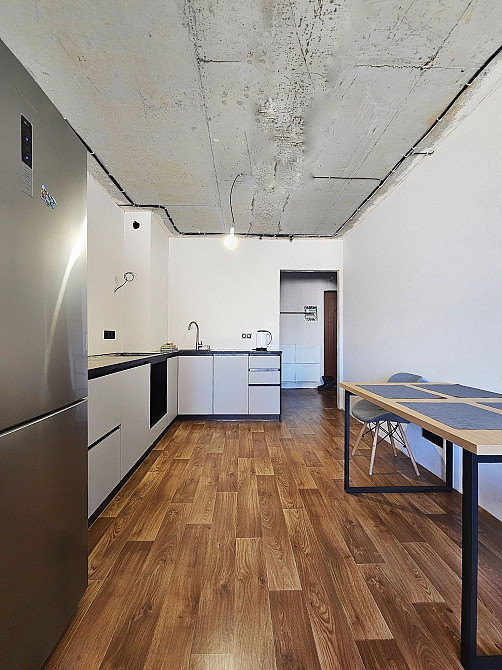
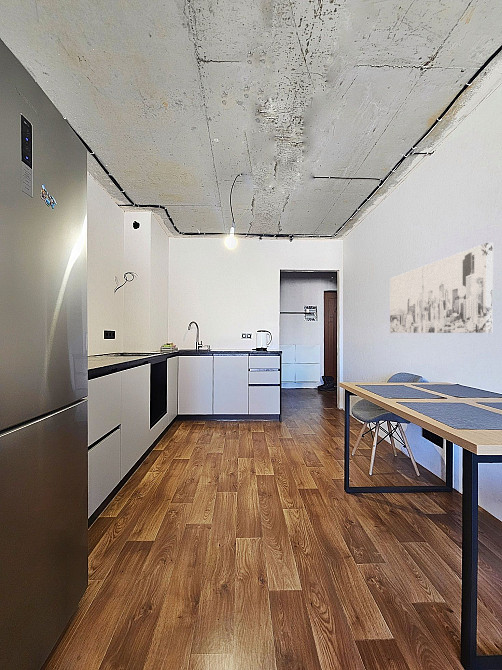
+ wall art (428, 298)
